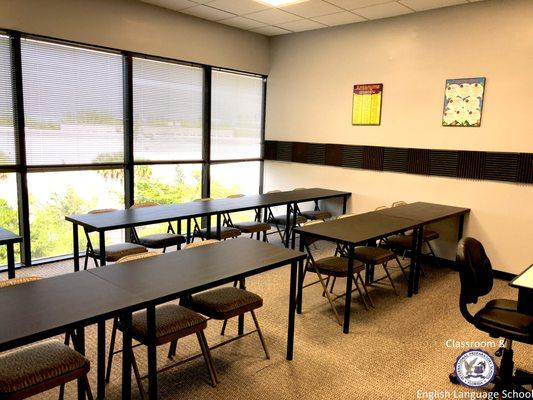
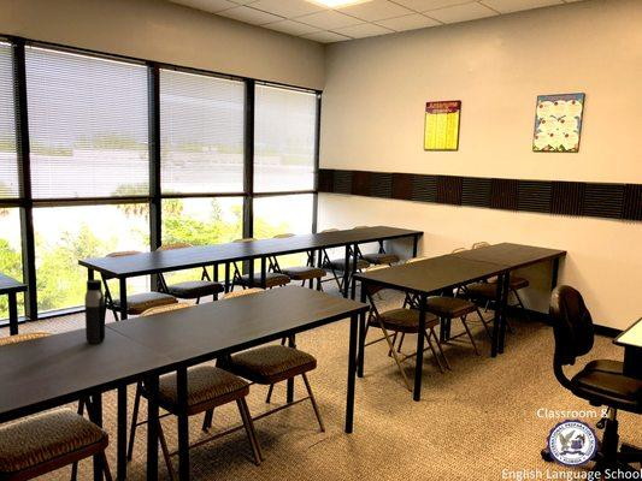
+ water bottle (94, 310)
